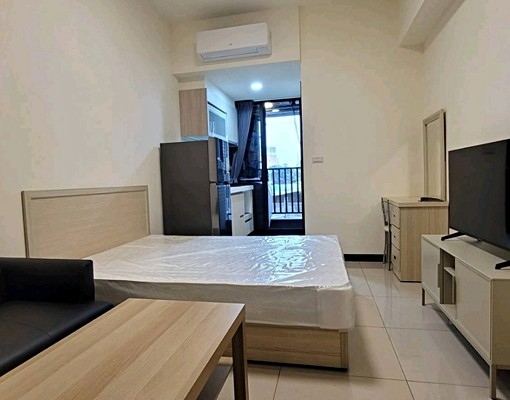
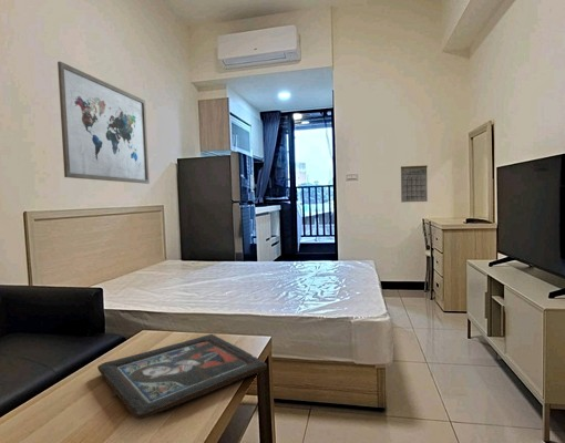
+ wall art (111, 133)
+ calendar (413, 179)
+ religious icon (181, 368)
